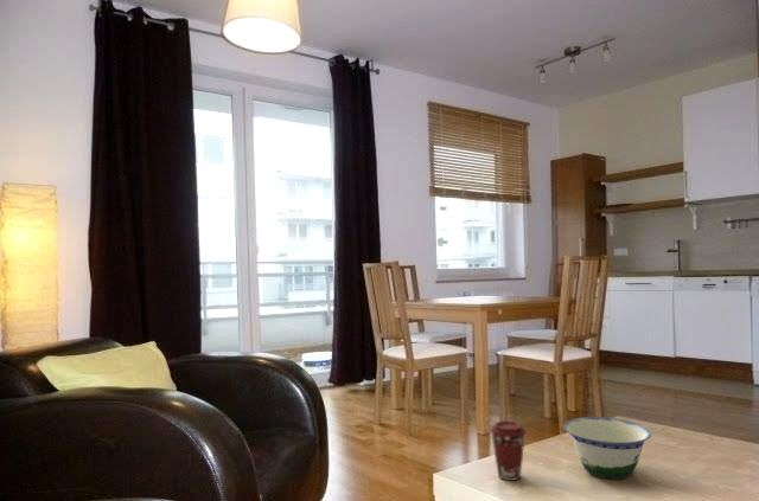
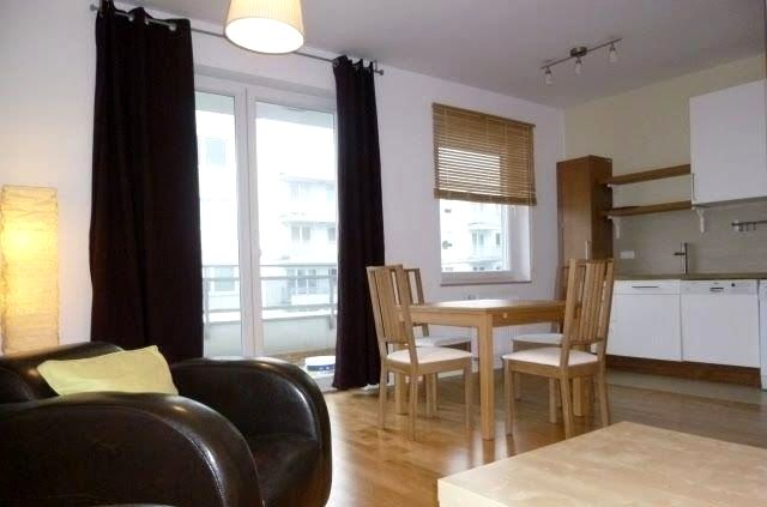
- coffee cup (508, 450)
- bowl (607, 449)
